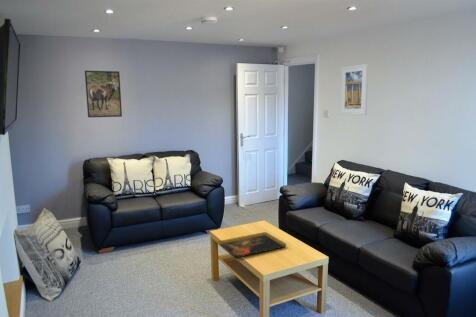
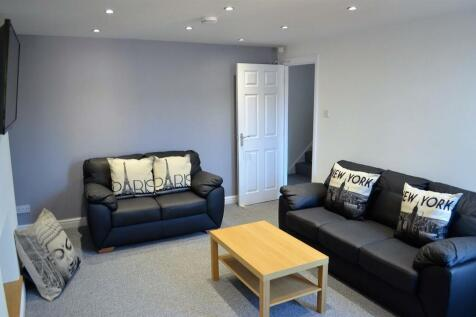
- decorative tray (251, 244)
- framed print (353, 90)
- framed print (103, 94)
